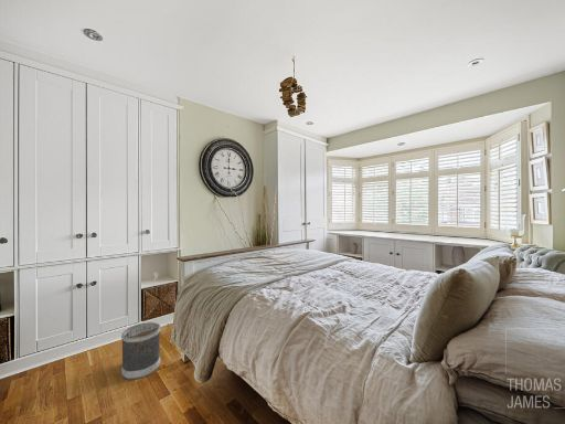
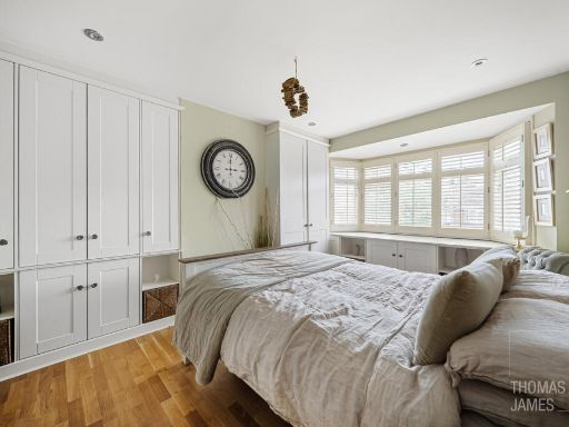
- wastebasket (141, 349)
